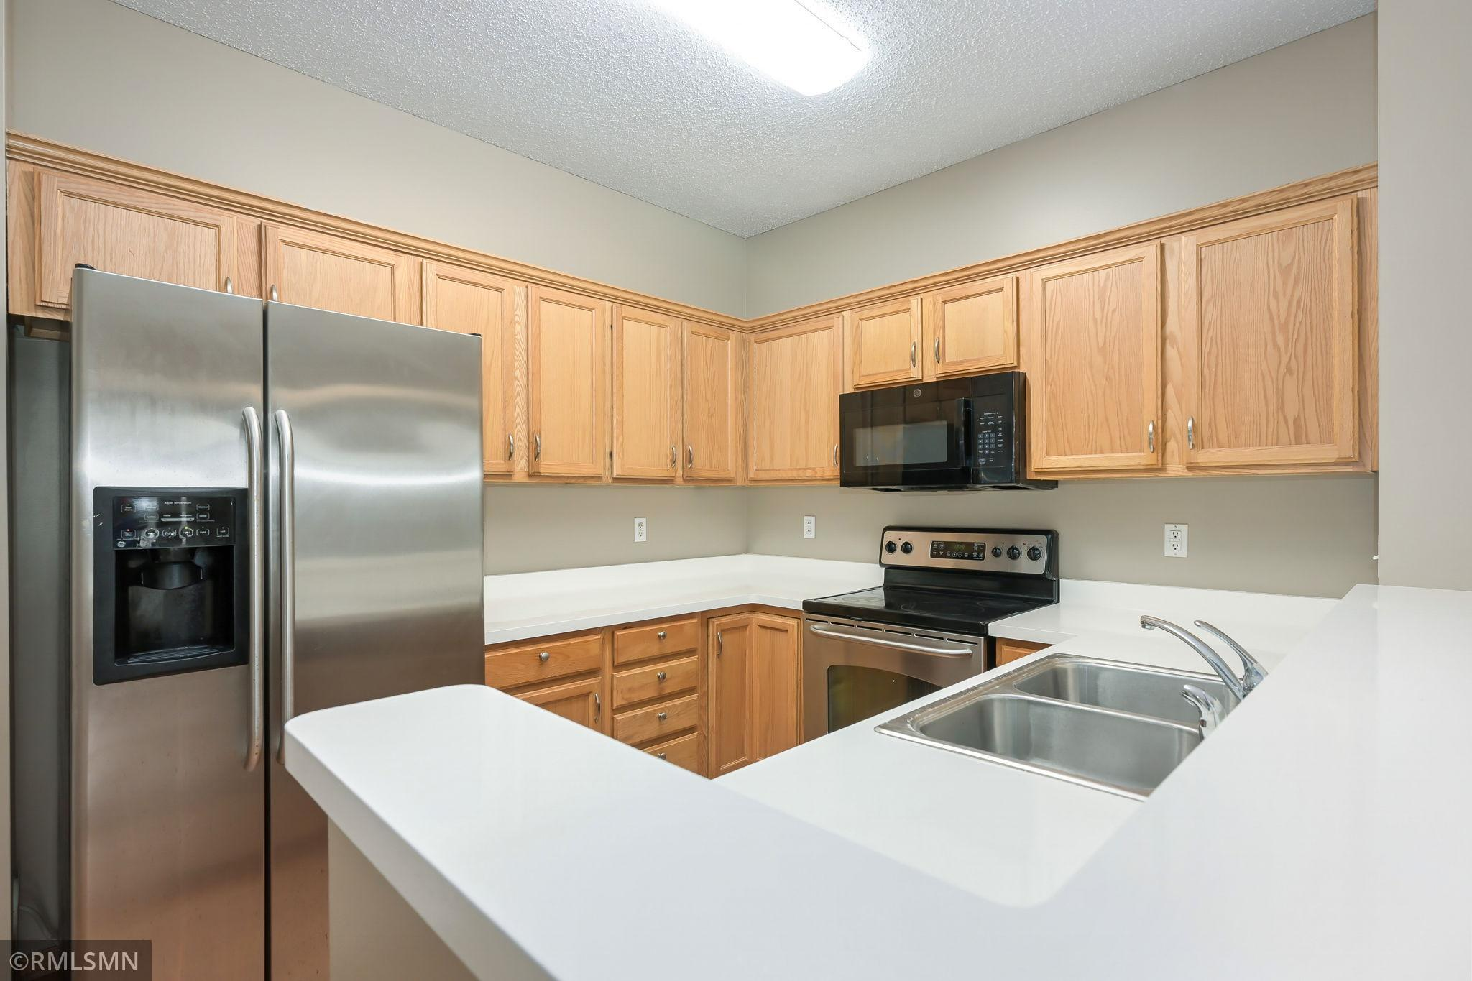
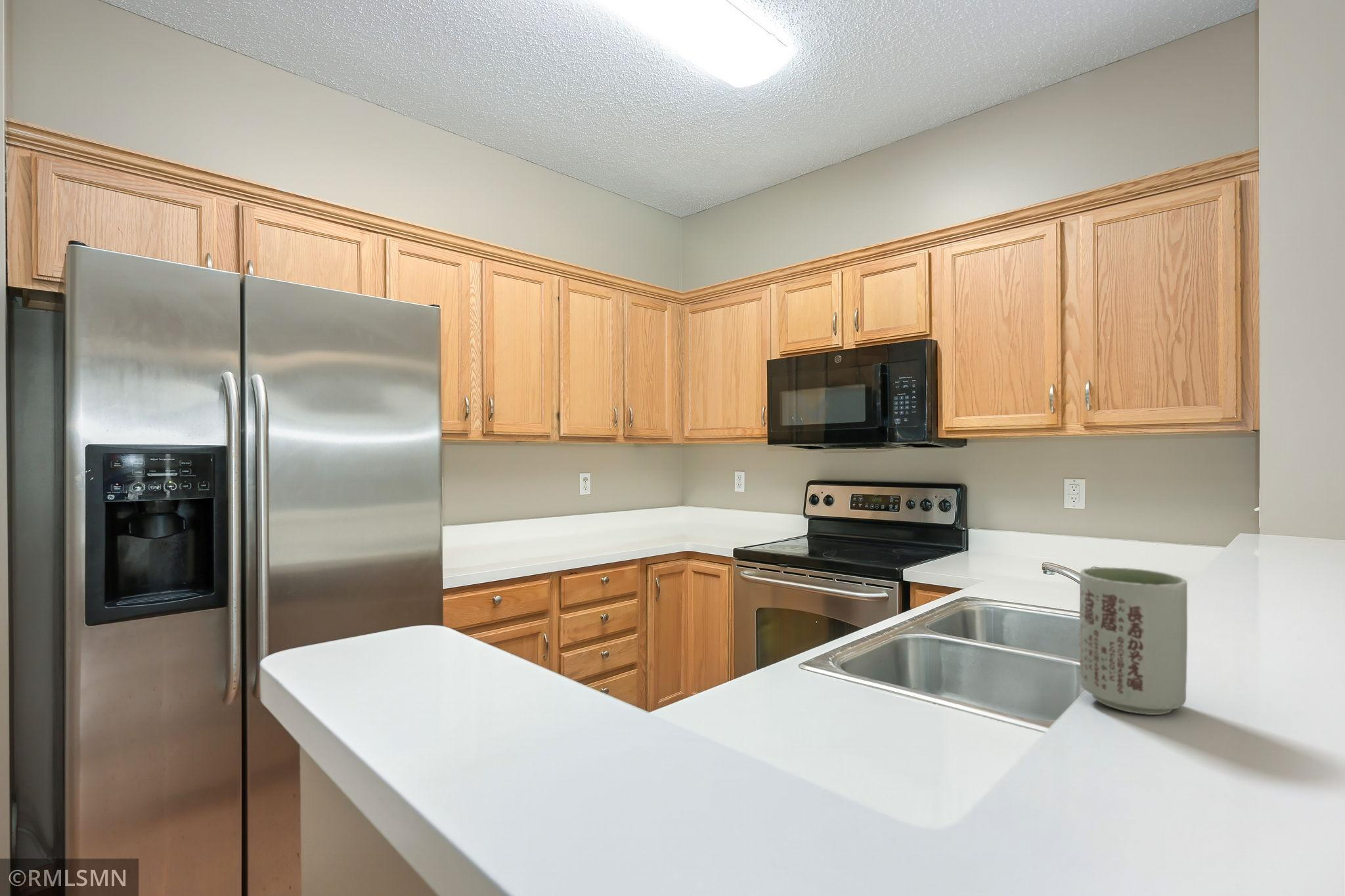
+ cup (1131, 638)
